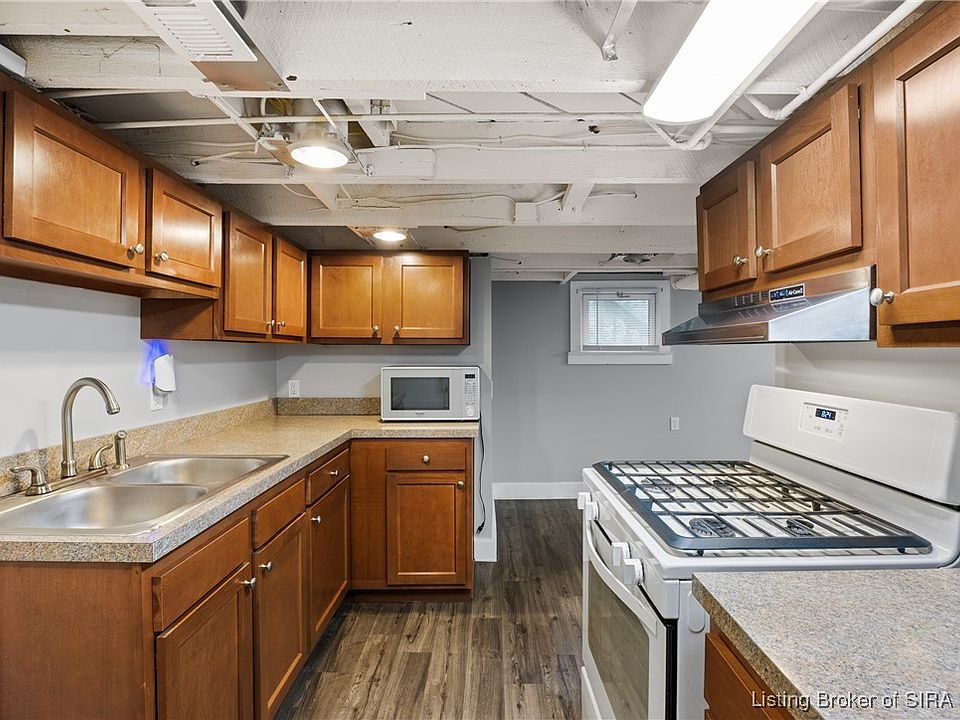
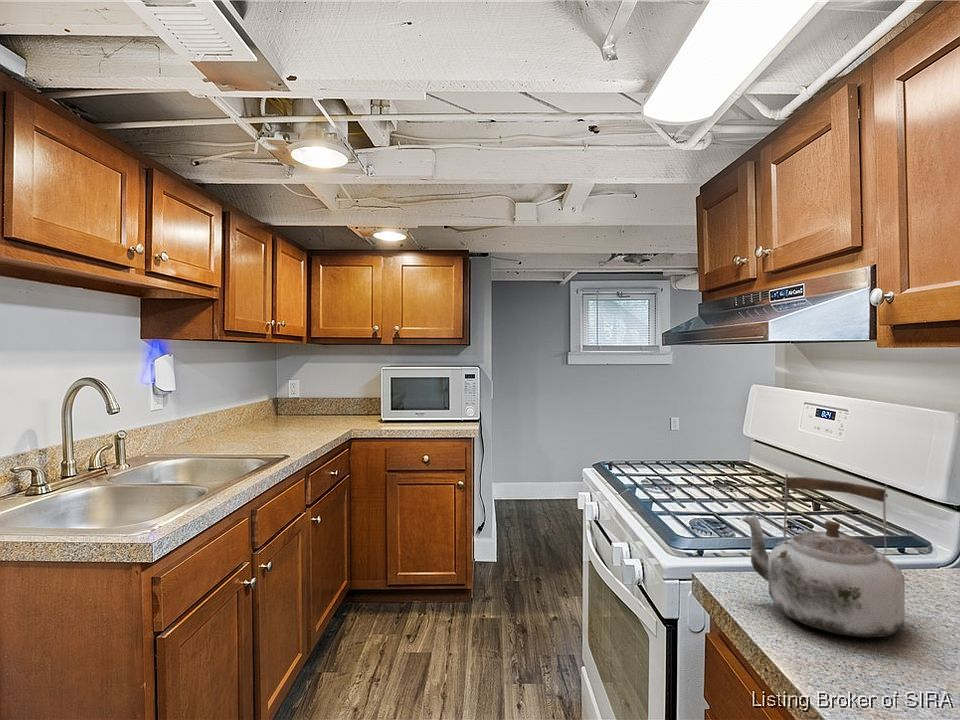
+ kettle (815, 545)
